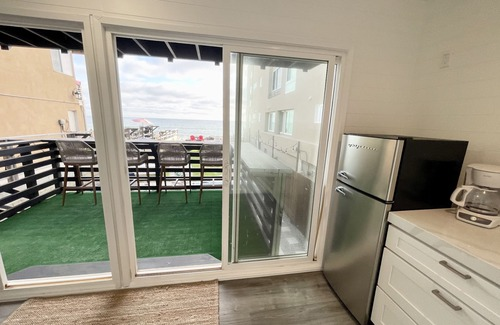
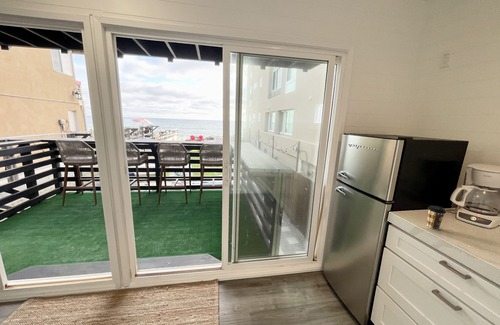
+ coffee cup (434, 217)
